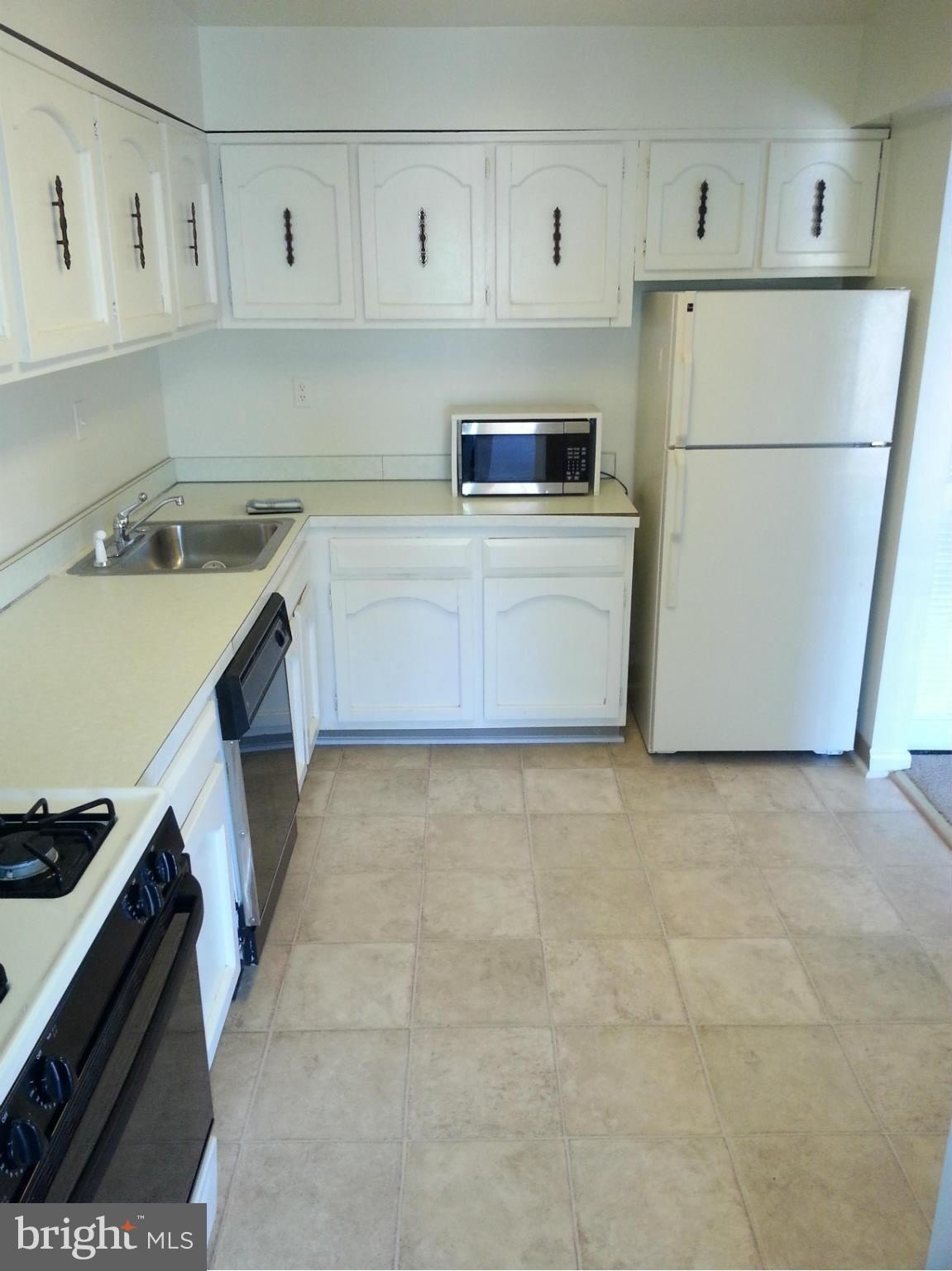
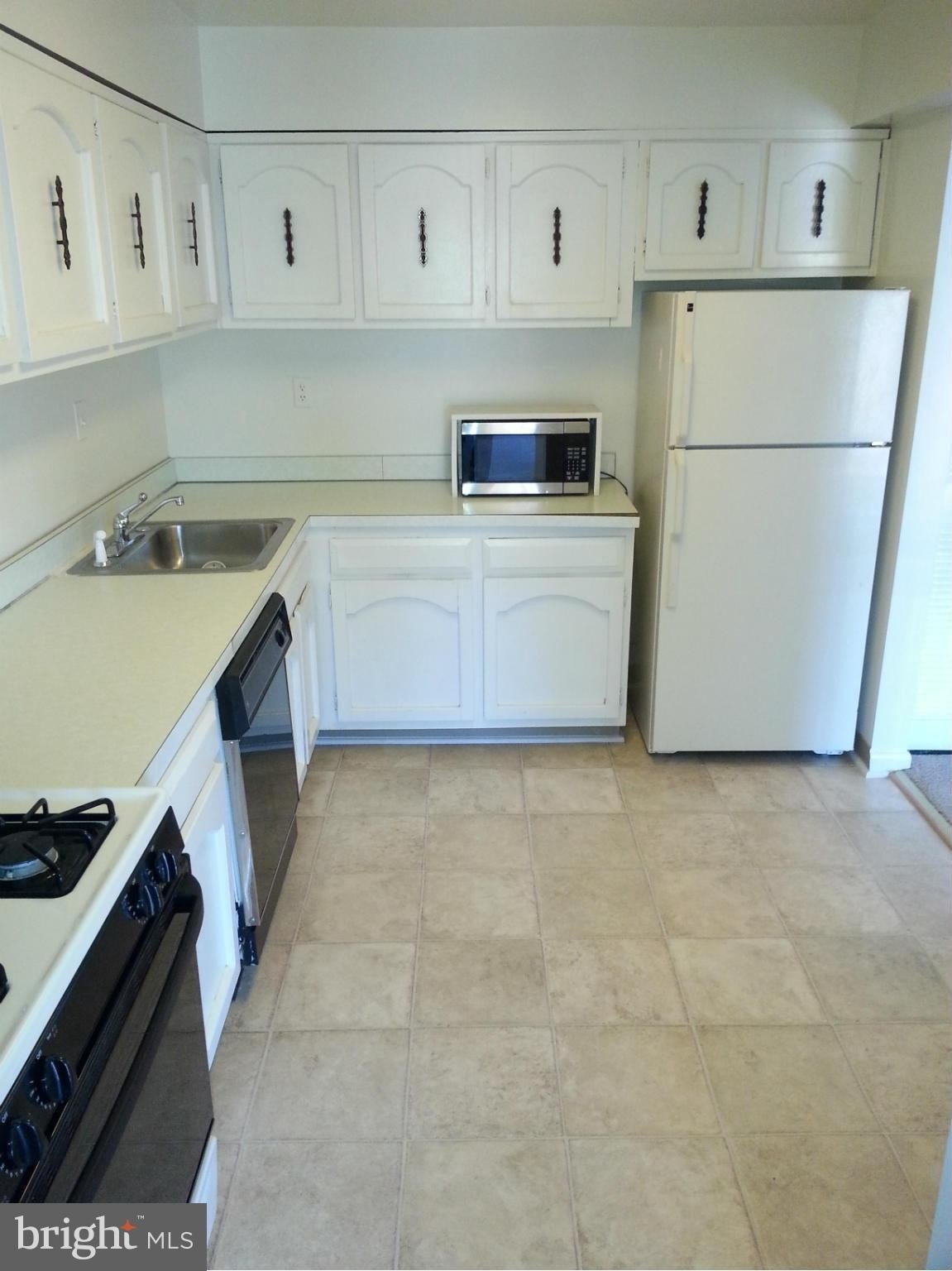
- dish towel (274, 503)
